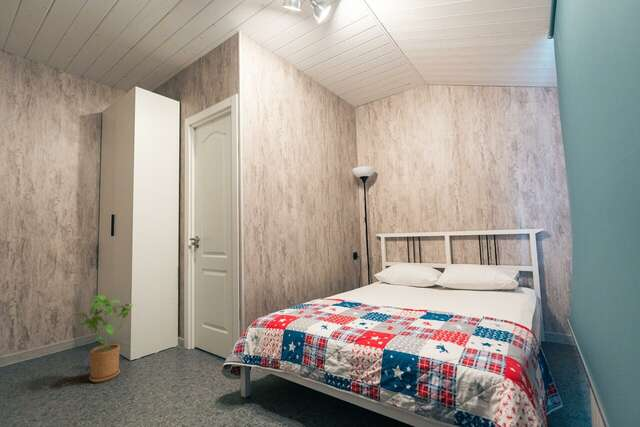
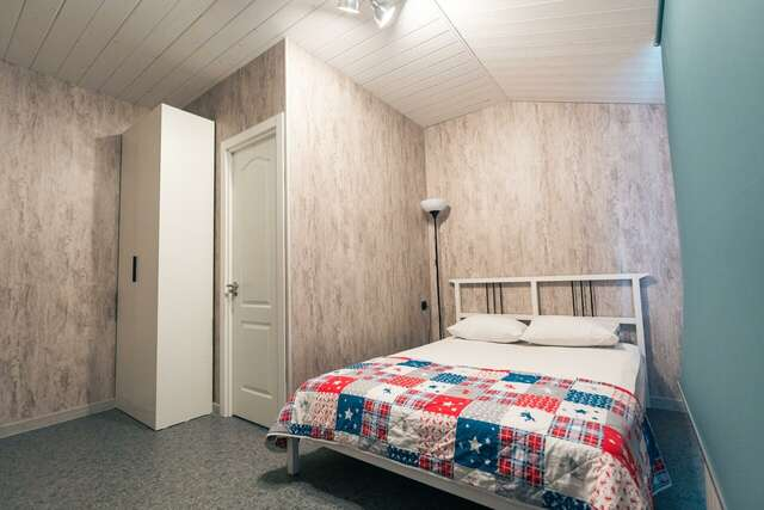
- house plant (100, 337)
